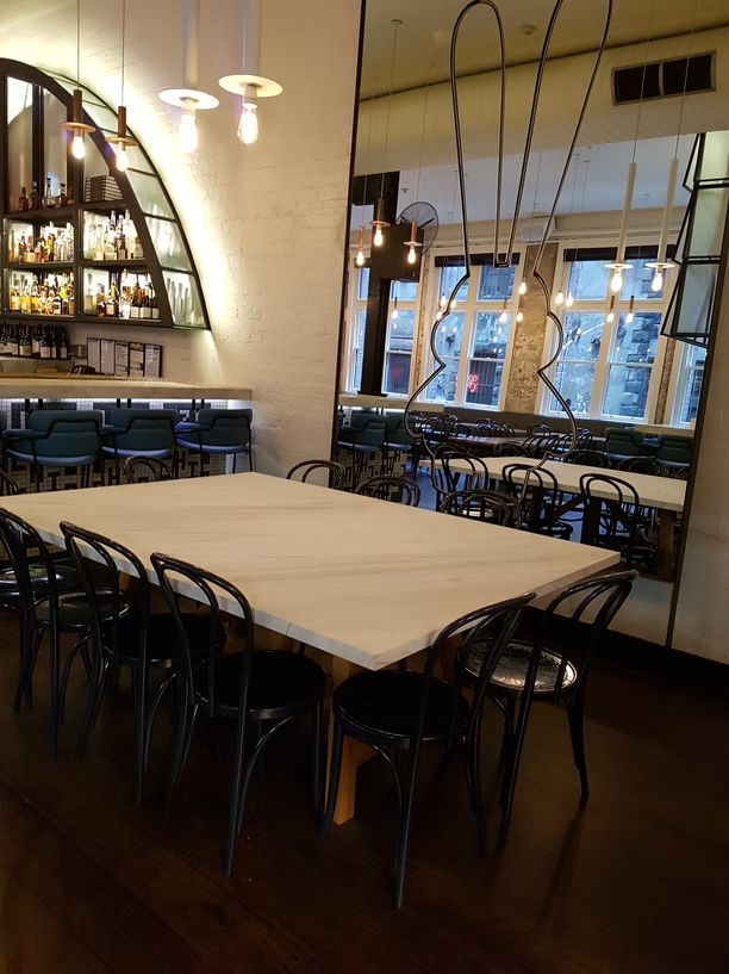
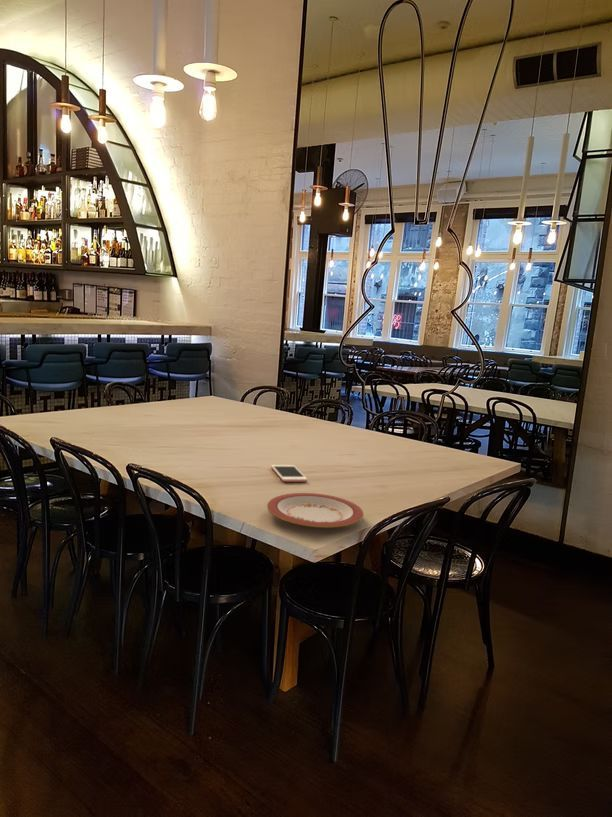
+ cell phone (288, 473)
+ plate (314, 512)
